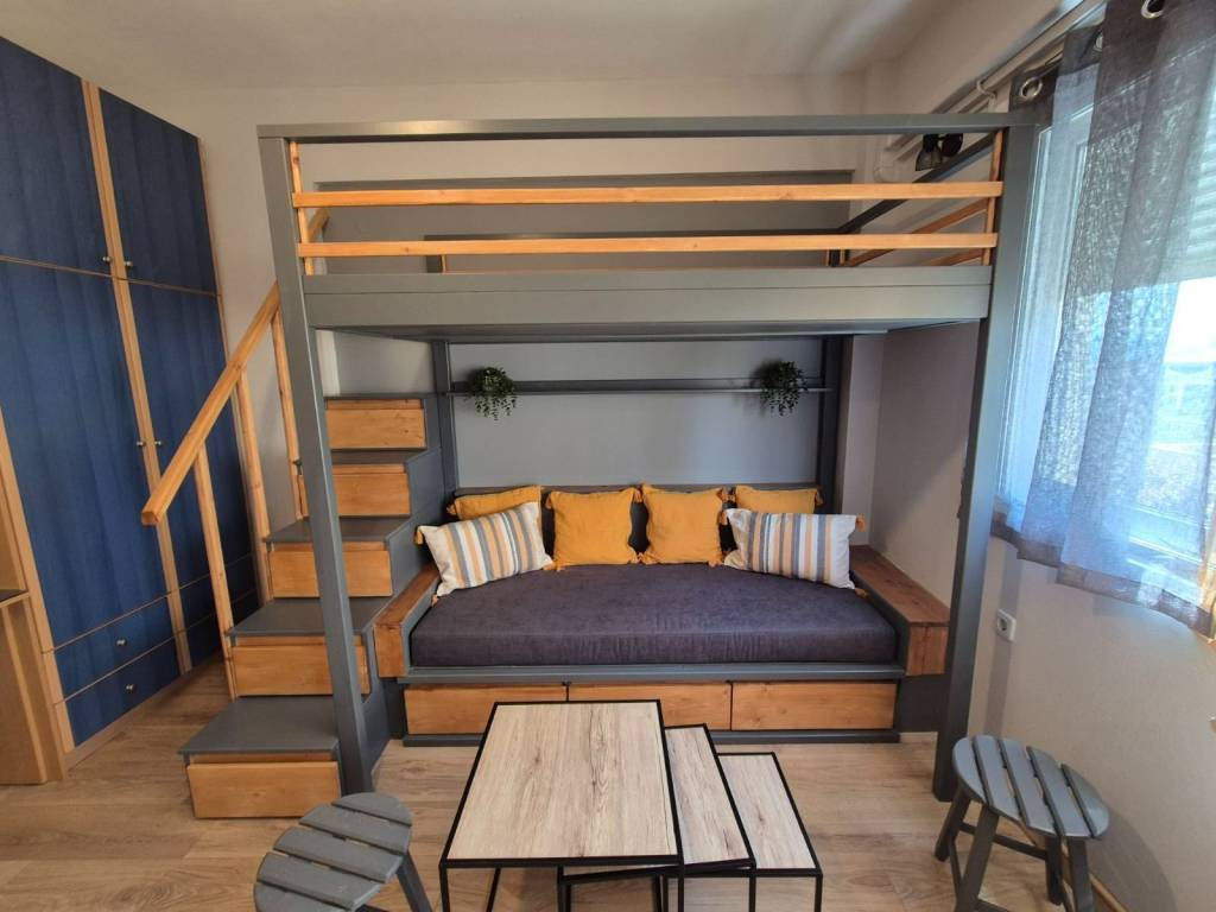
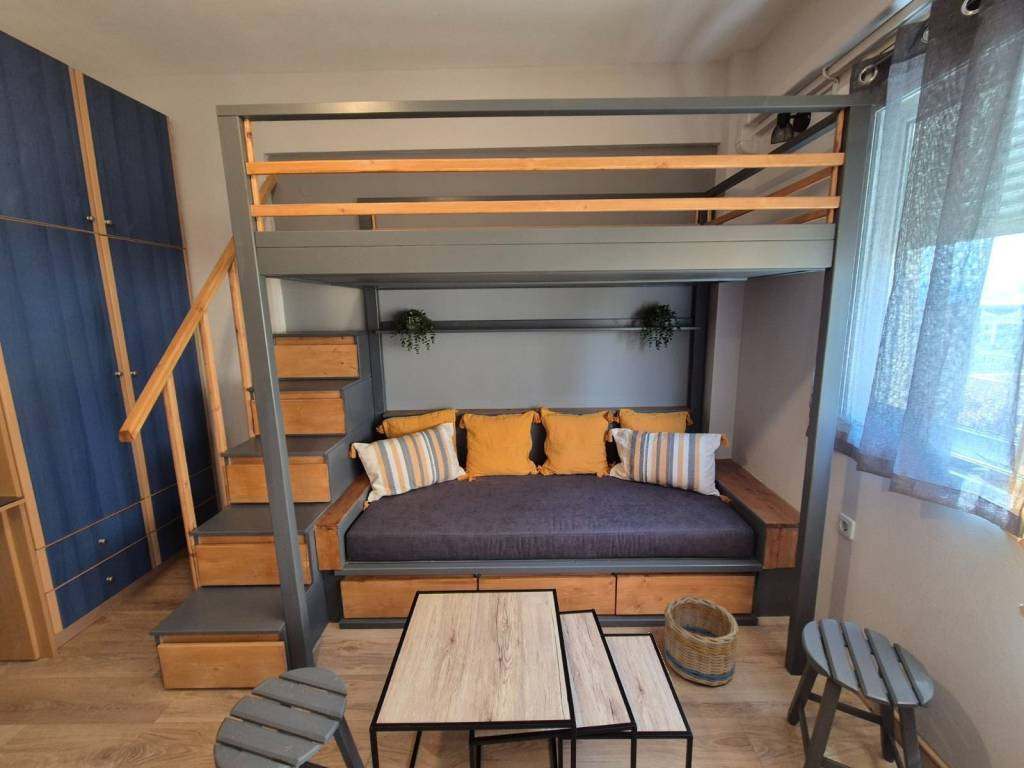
+ basket (699, 638)
